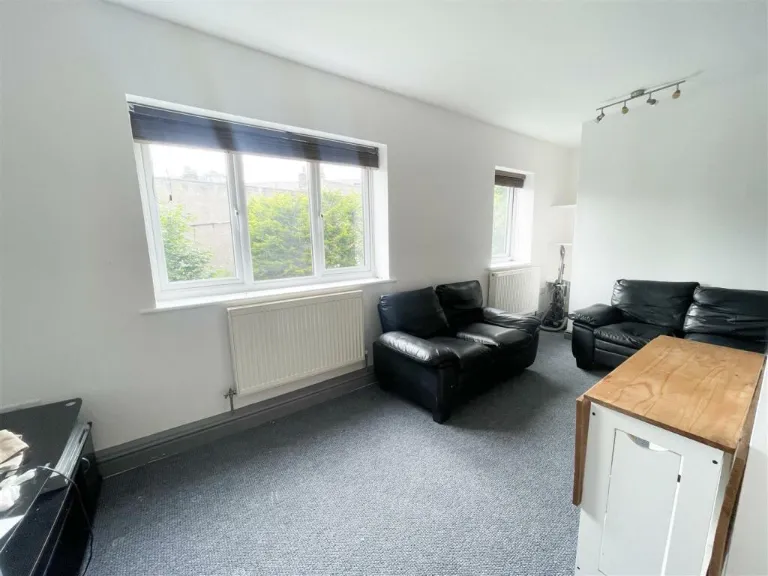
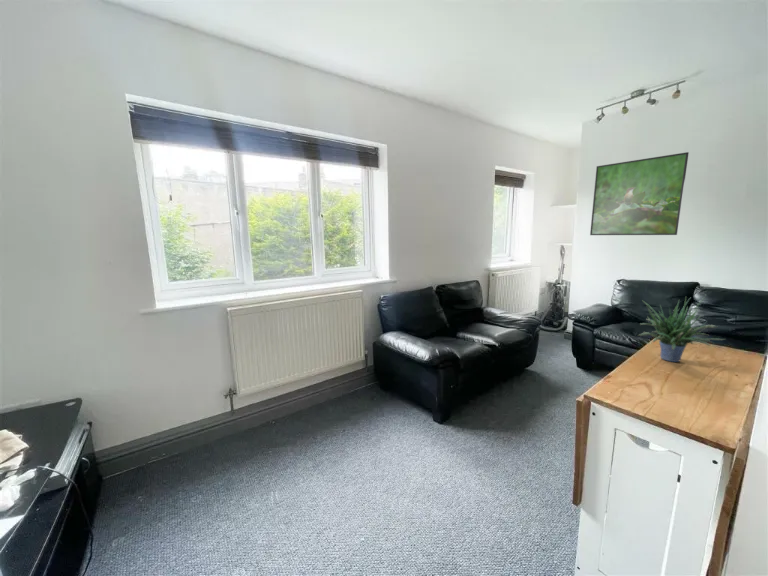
+ potted plant (672, 325)
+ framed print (634, 198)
